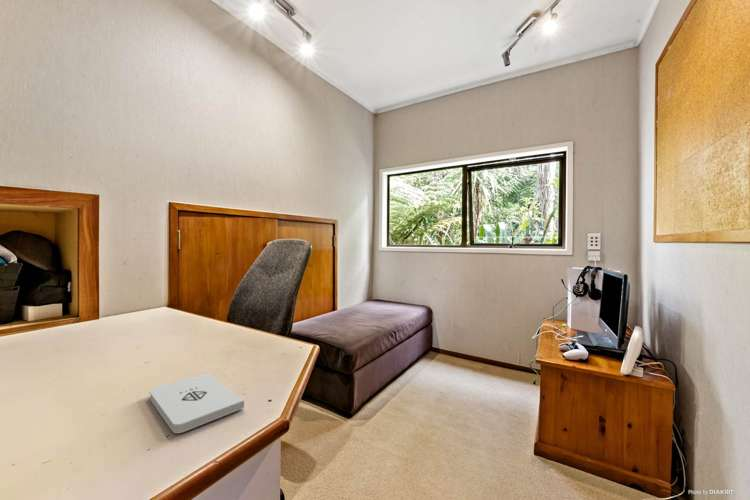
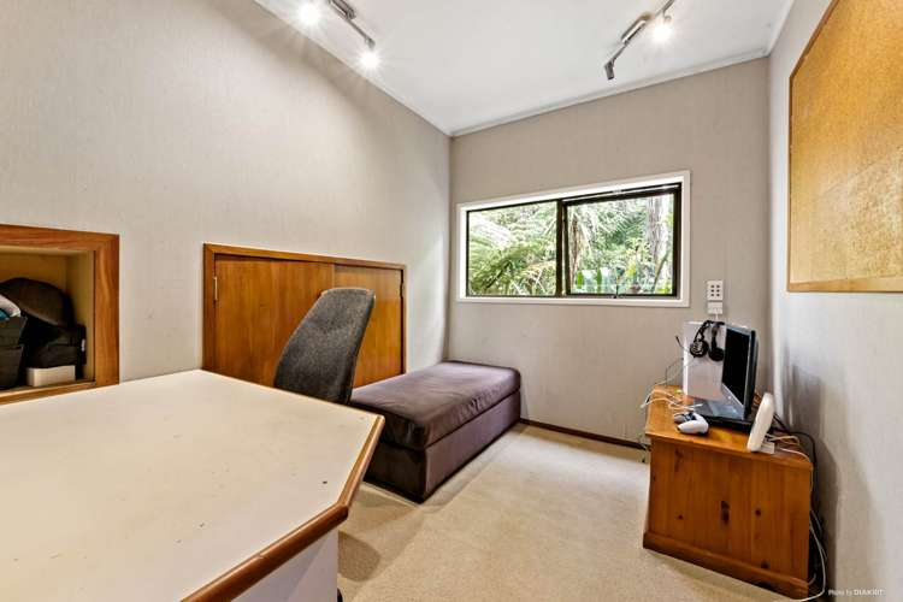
- notepad (194, 398)
